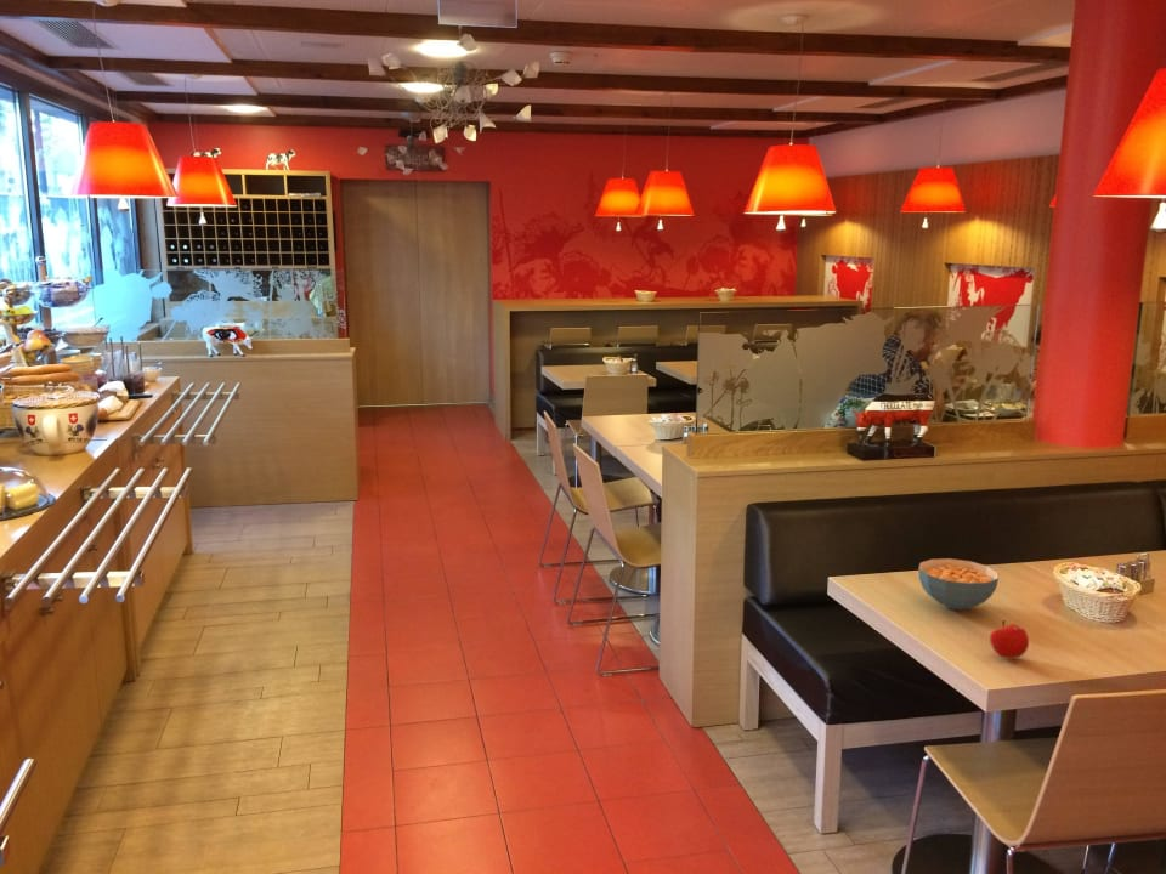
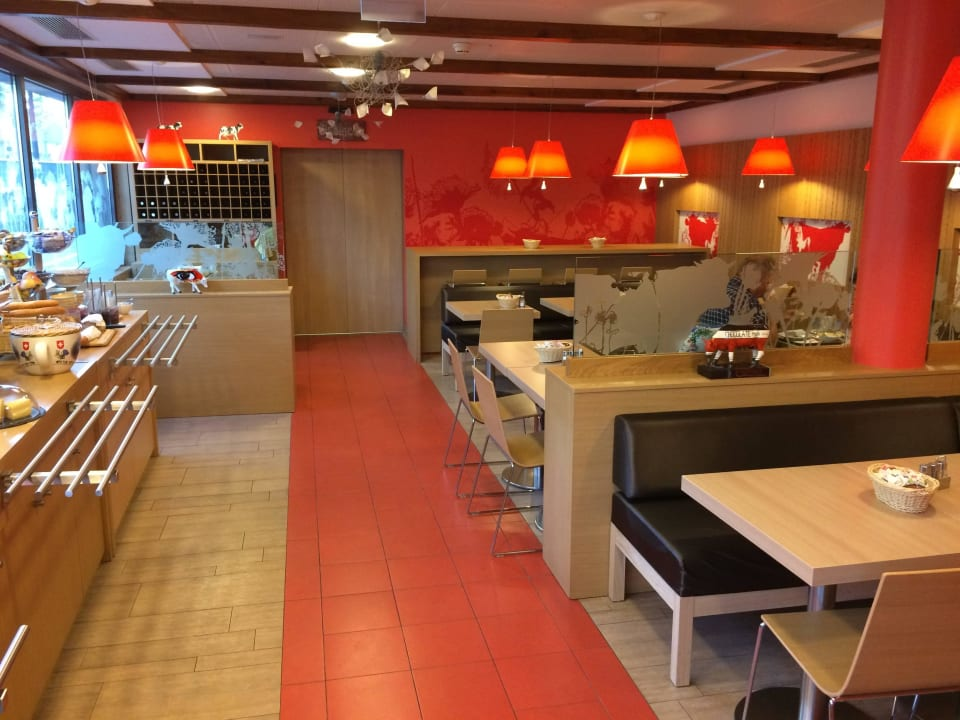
- fruit (1008, 640)
- cereal bowl (956, 588)
